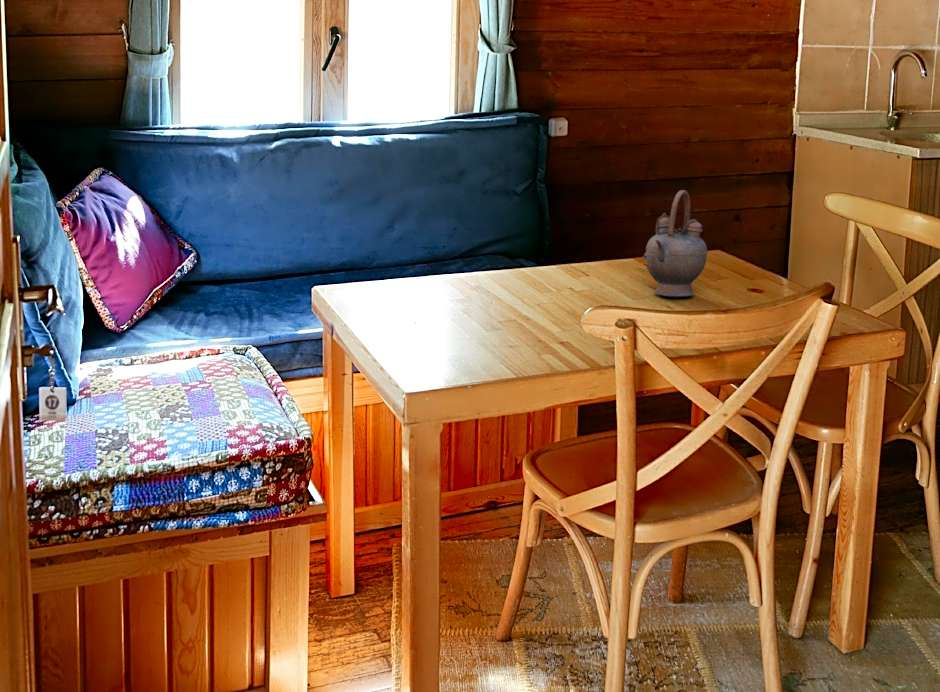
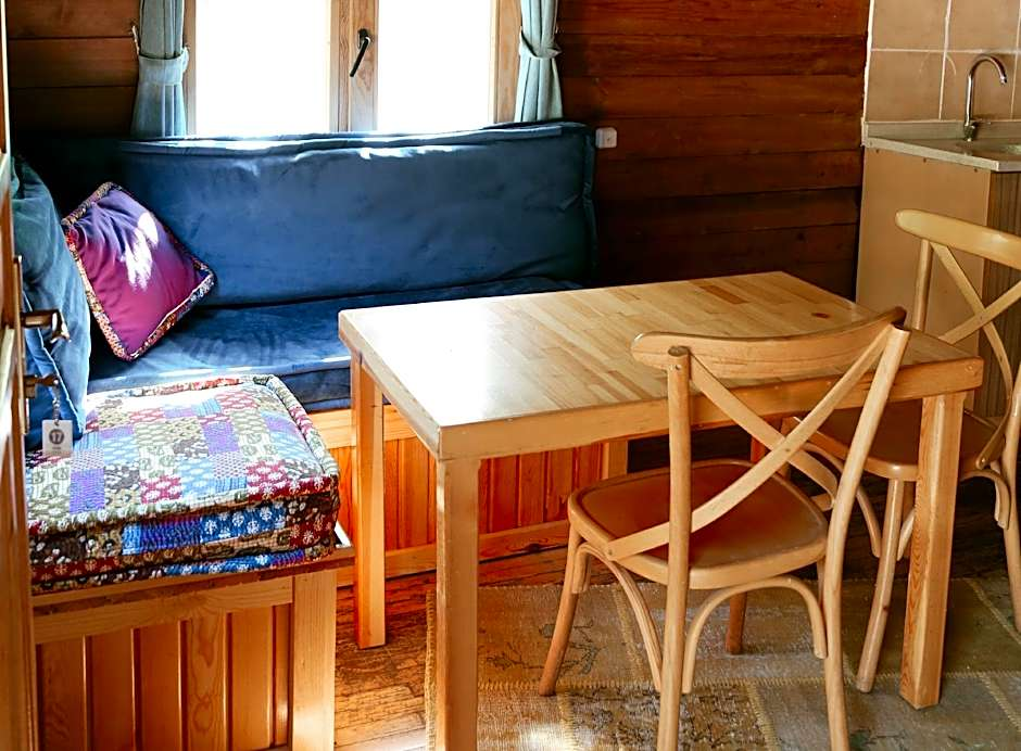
- teapot (673, 243)
